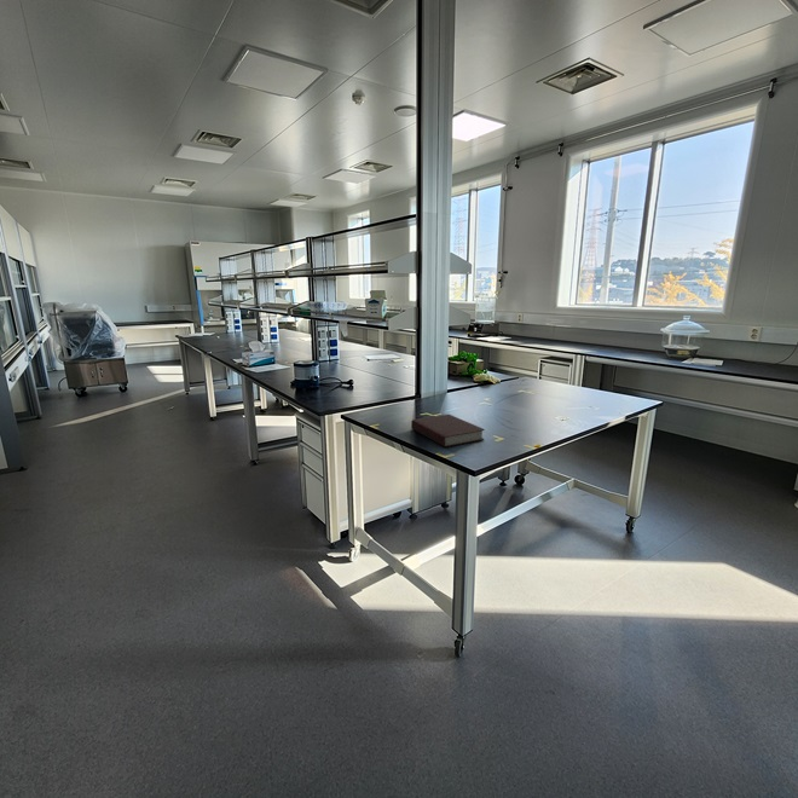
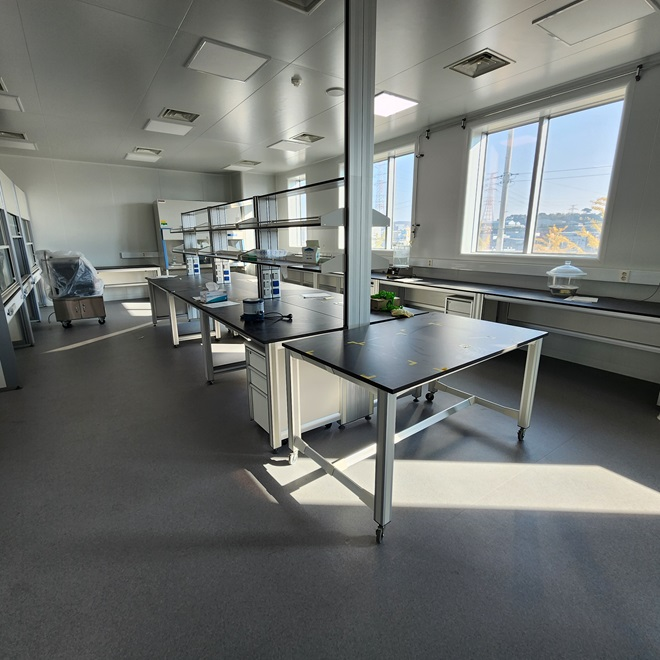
- book (446, 429)
